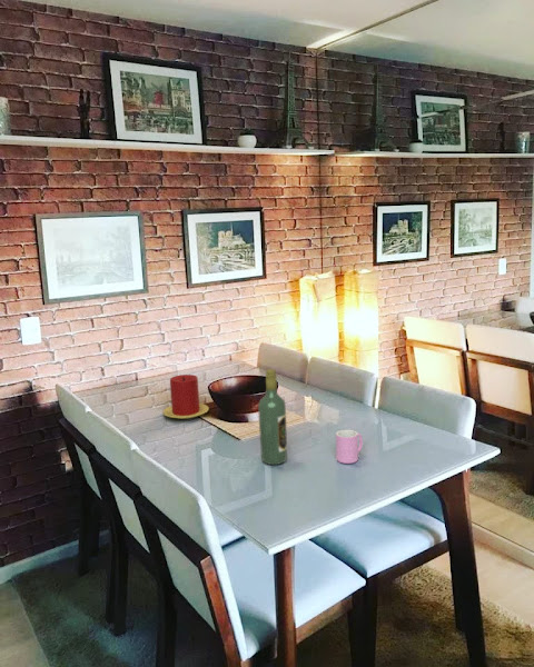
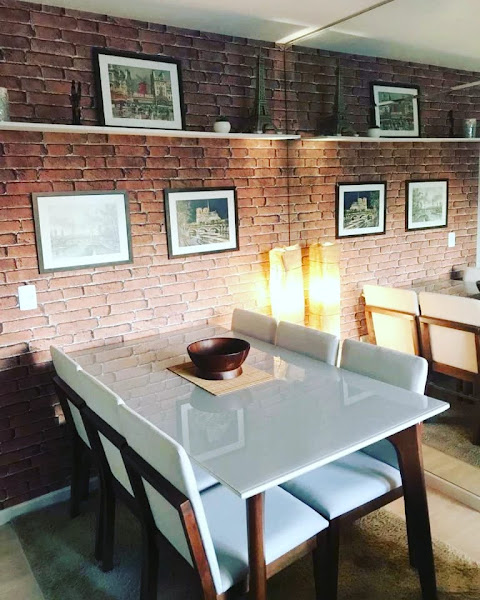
- wine bottle (271, 416)
- candle (185, 396)
- cup (350, 445)
